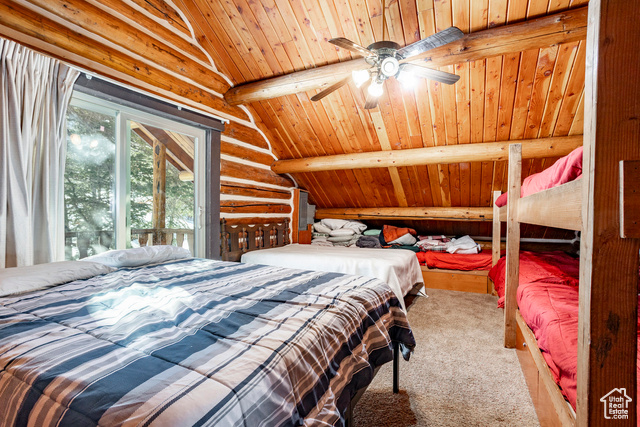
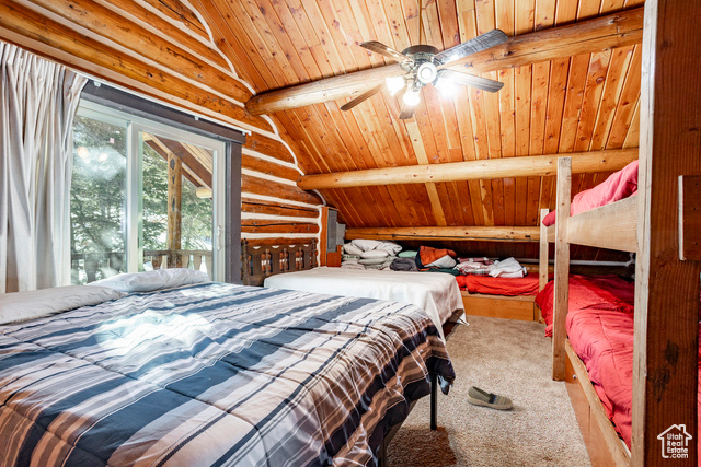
+ shoe (489, 396)
